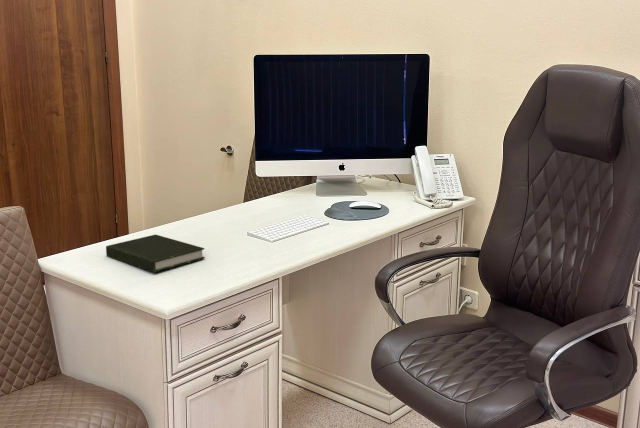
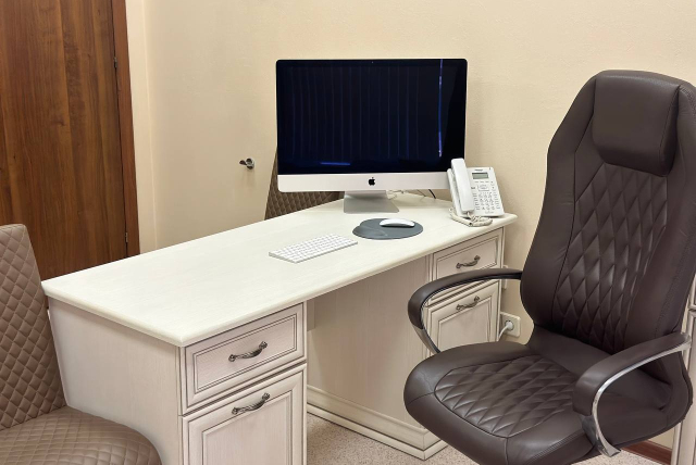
- book (155, 252)
